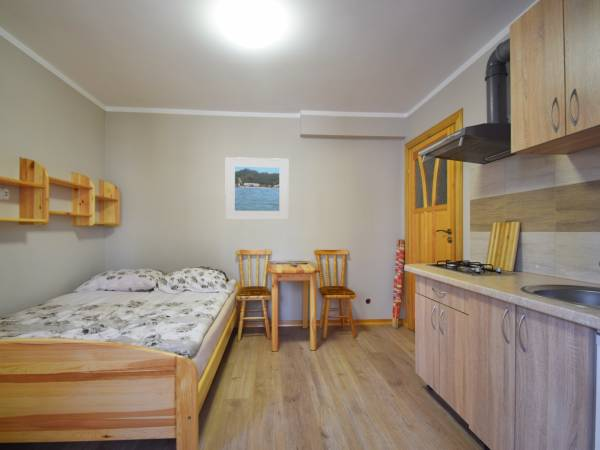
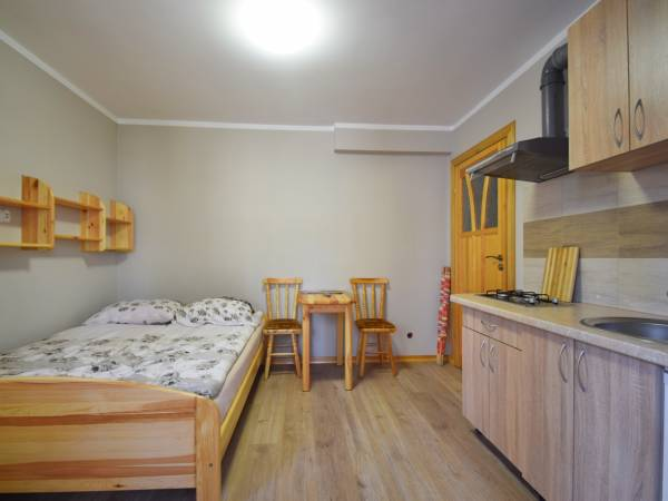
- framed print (257, 189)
